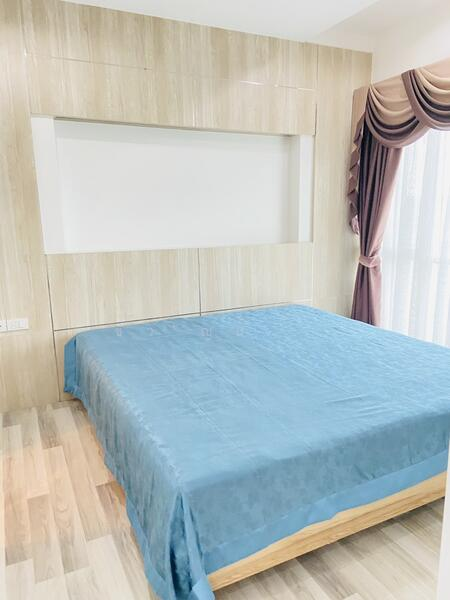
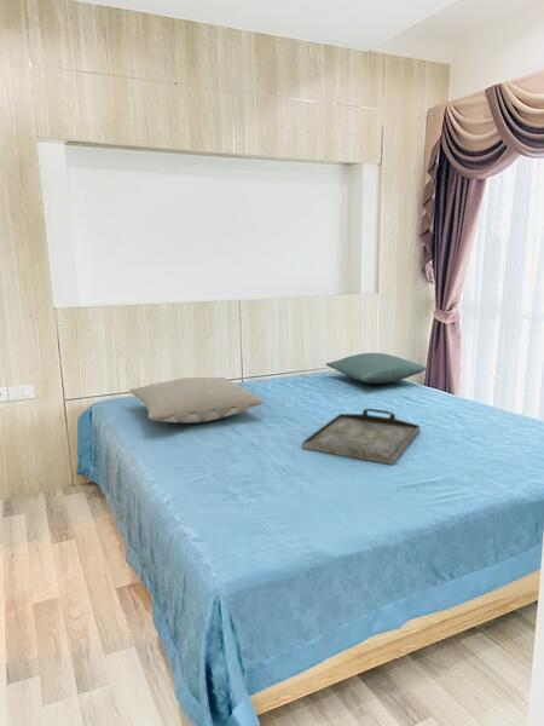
+ pillow (374, 367)
+ serving tray (363, 431)
+ pillow (192, 396)
